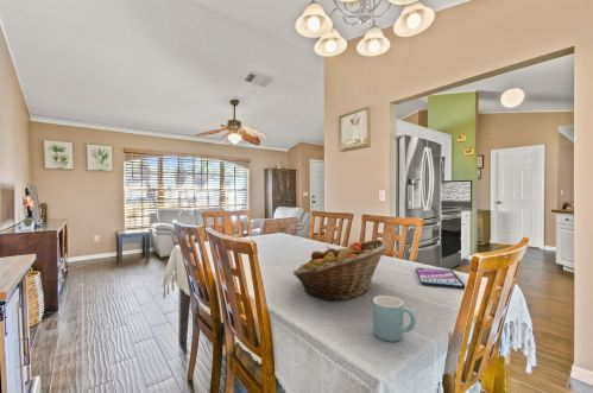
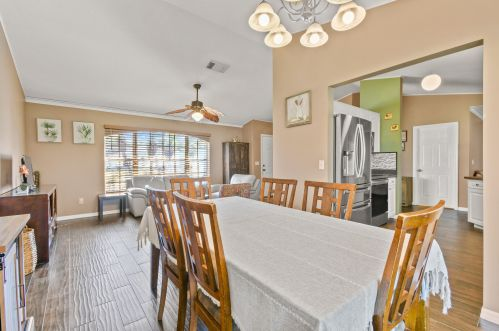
- video game case (437, 277)
- fruit basket (341, 264)
- mug (393, 318)
